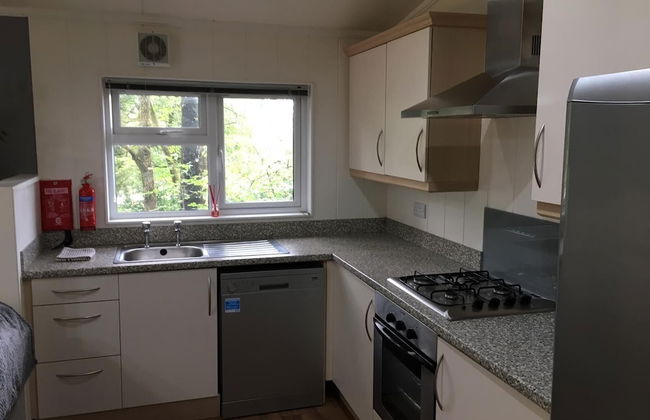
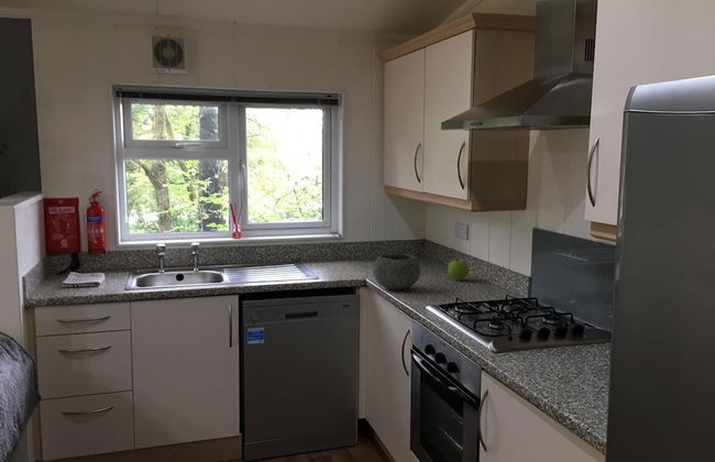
+ bowl (396, 272)
+ apple (458, 270)
